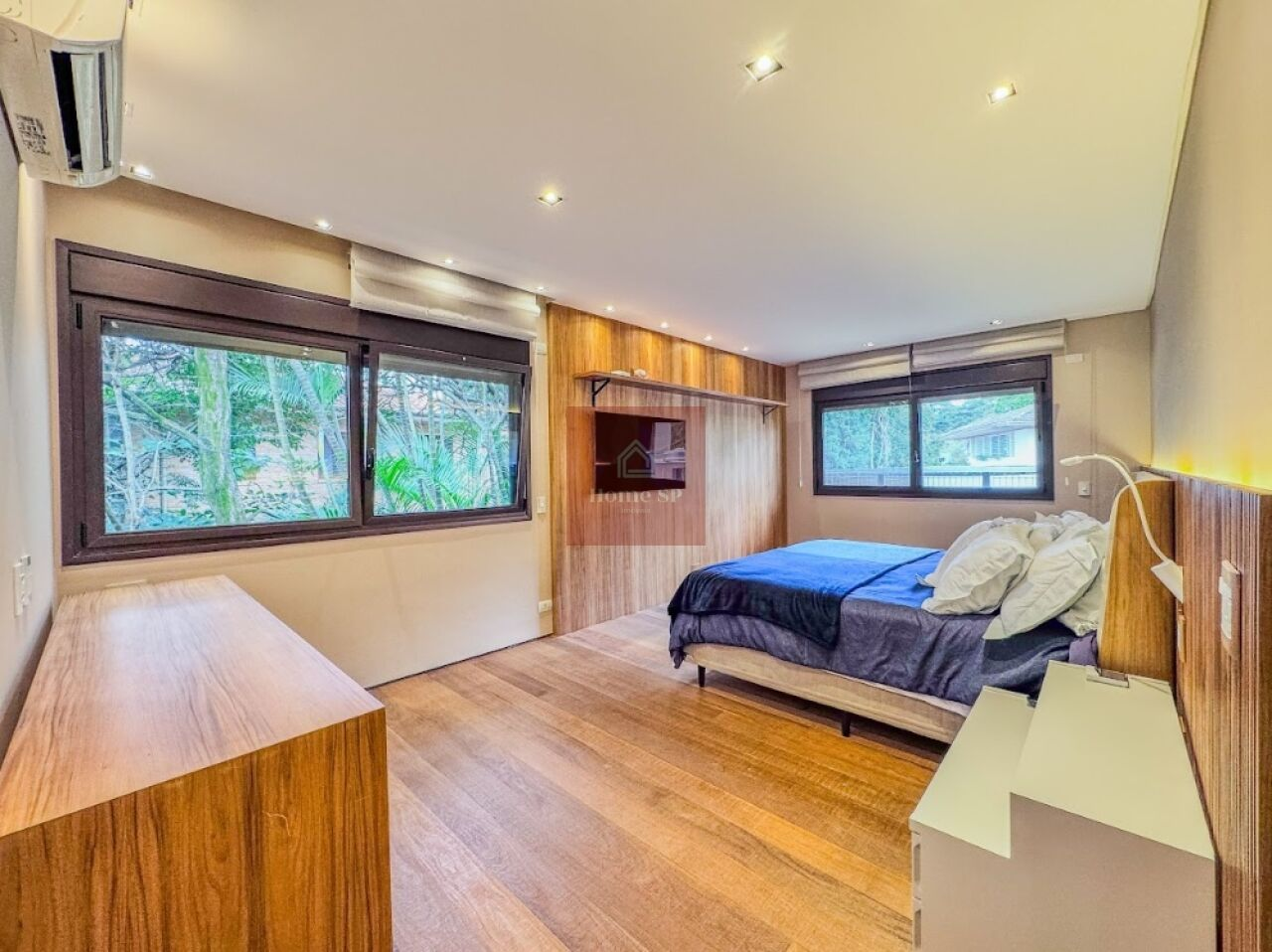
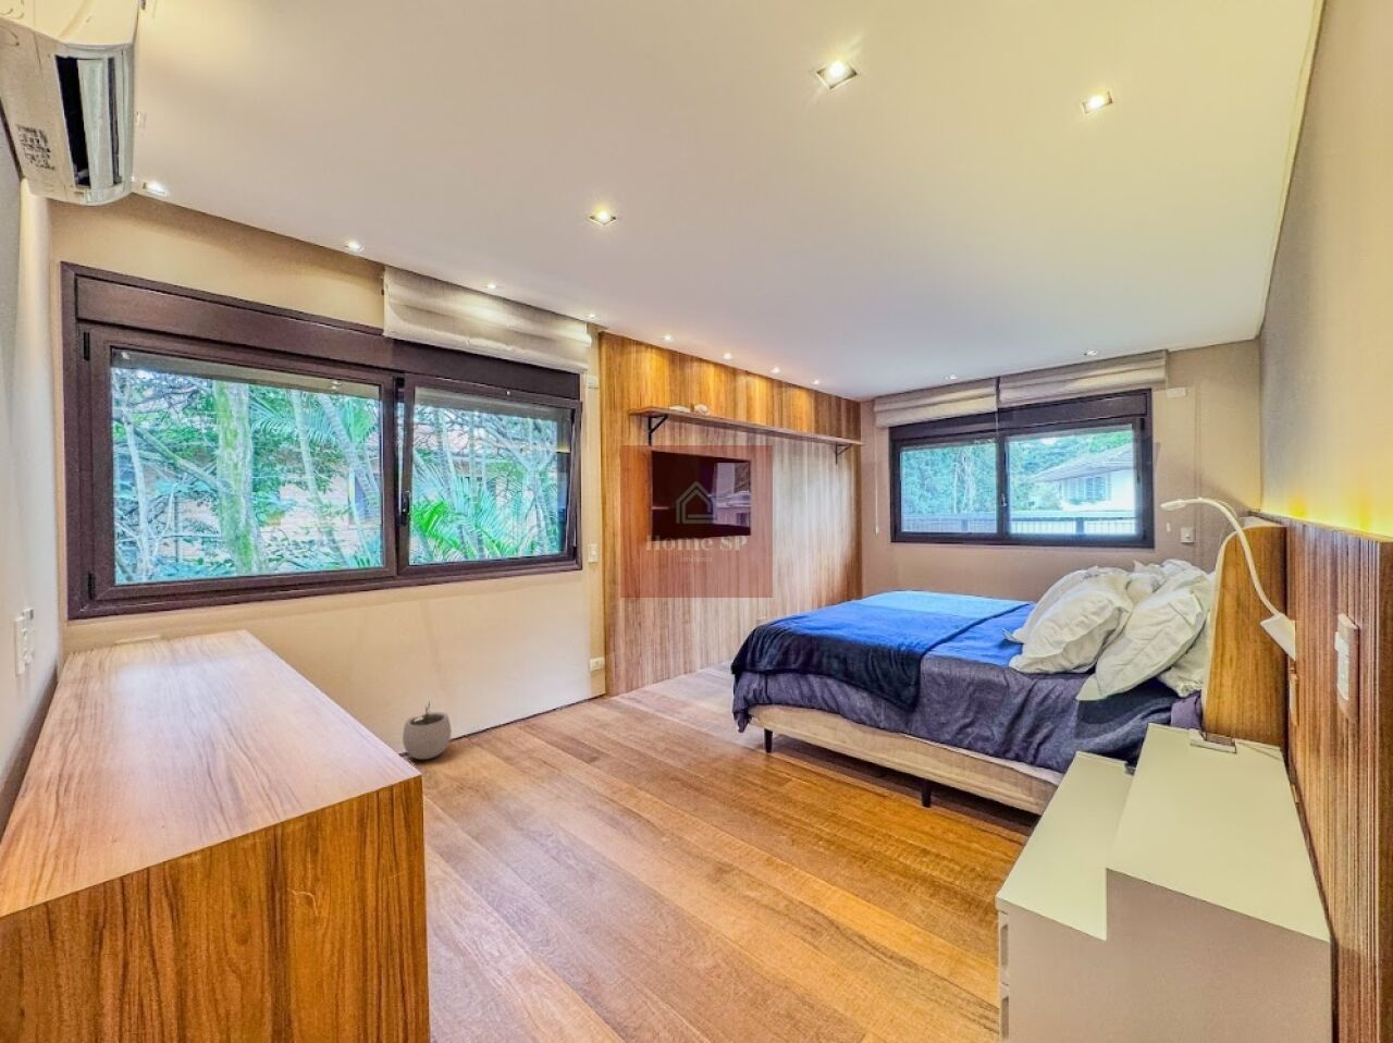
+ plant pot (427, 729)
